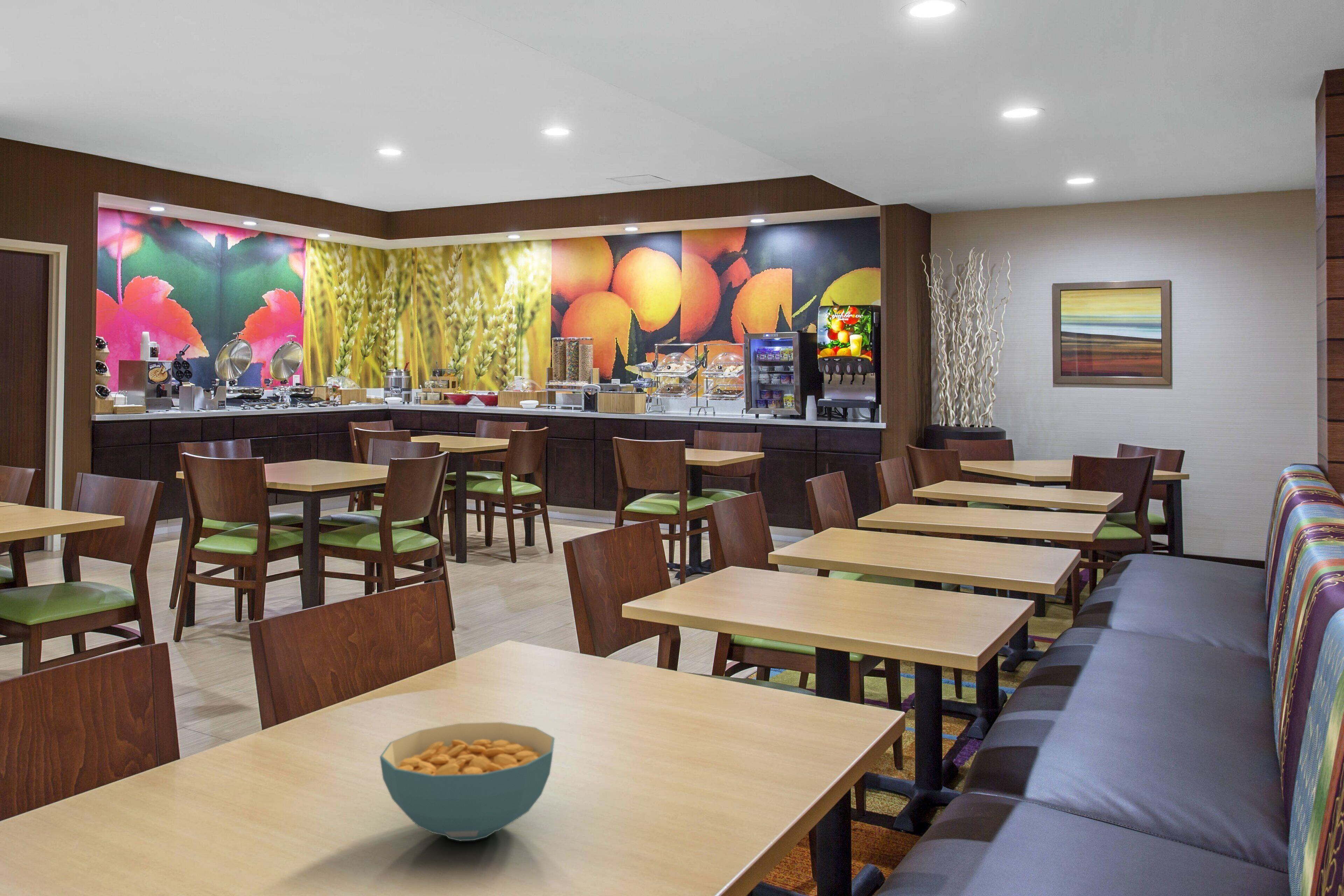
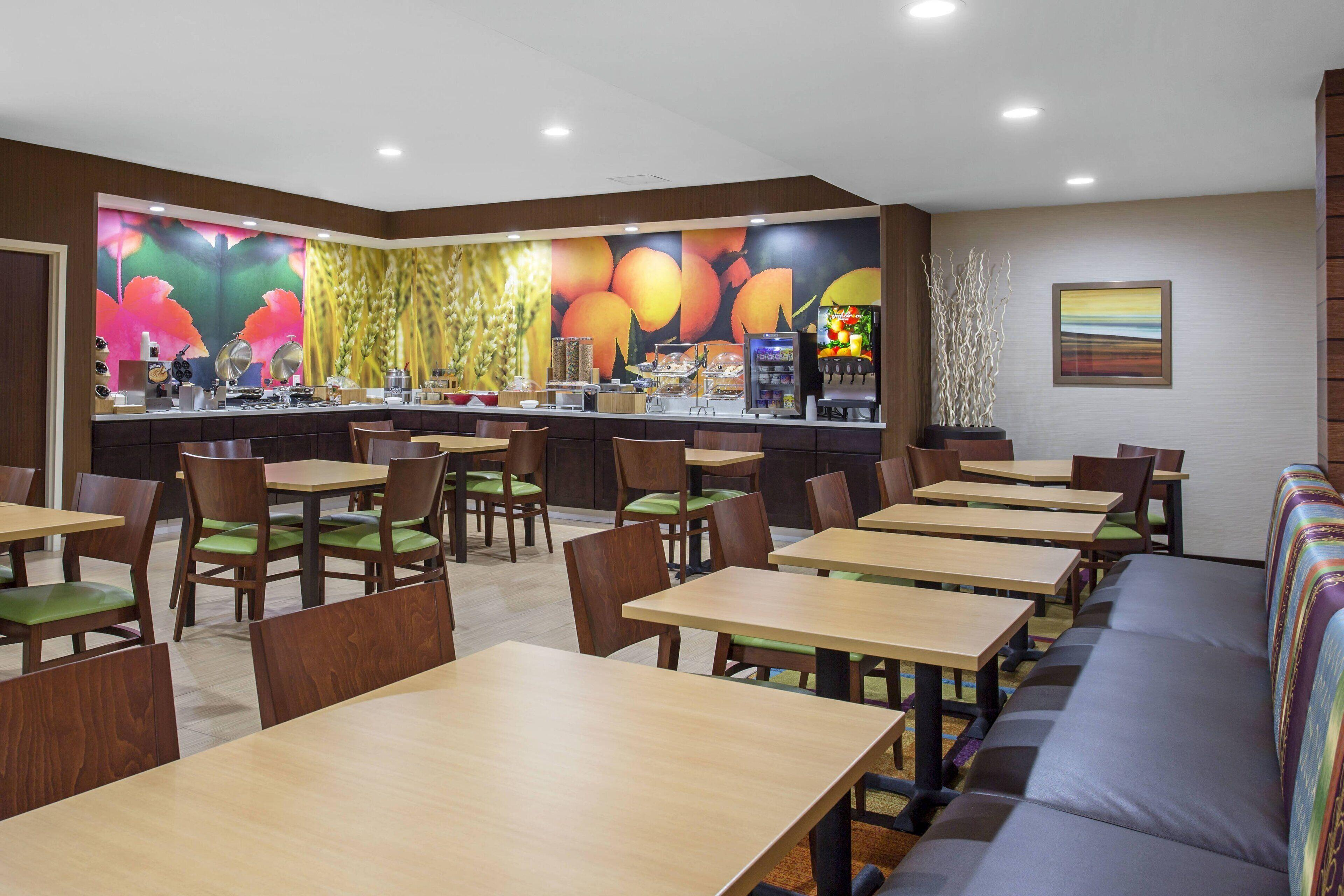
- cereal bowl (470, 789)
